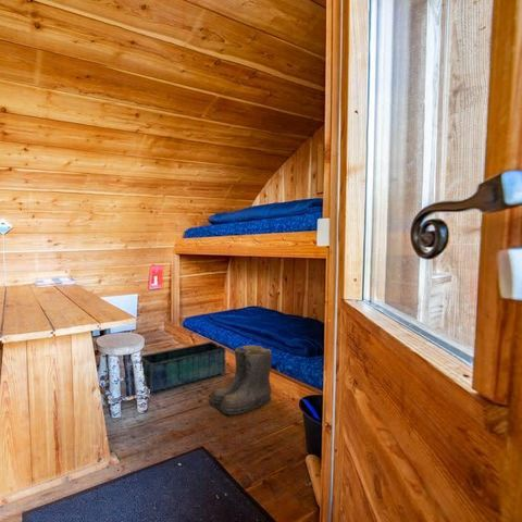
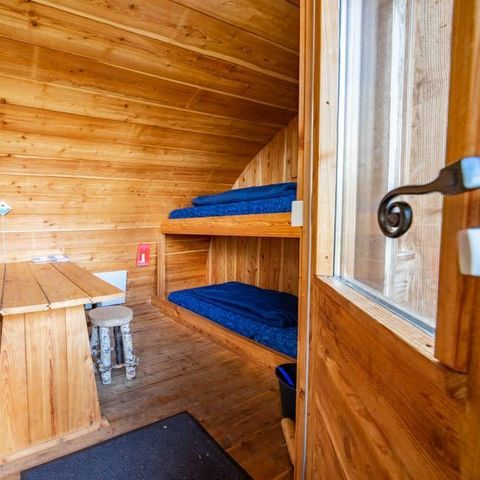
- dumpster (183, 366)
- boots (241, 376)
